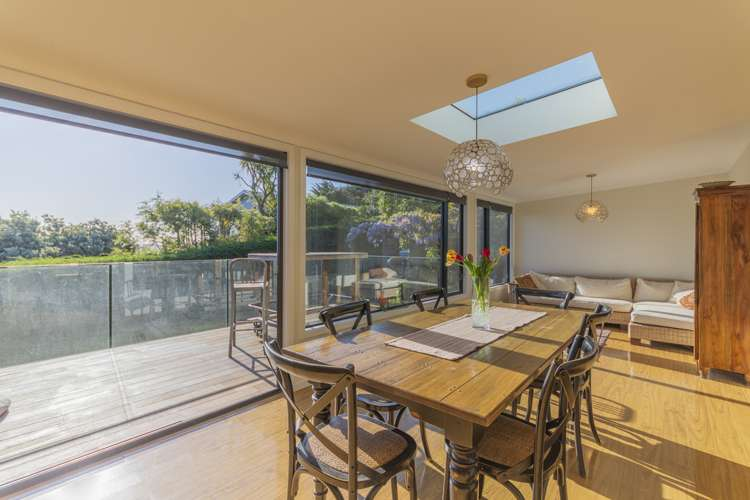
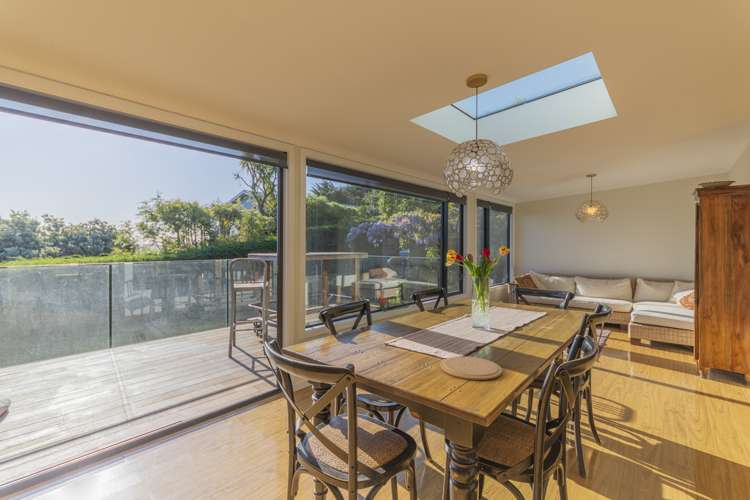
+ plate (470, 366)
